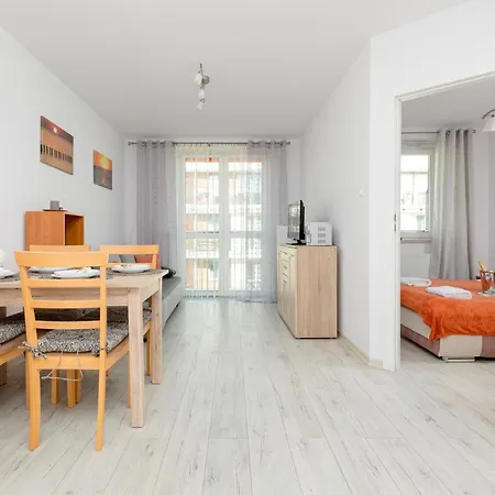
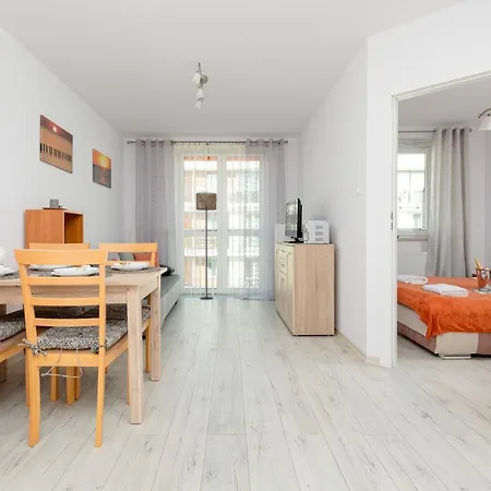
+ floor lamp (206, 246)
